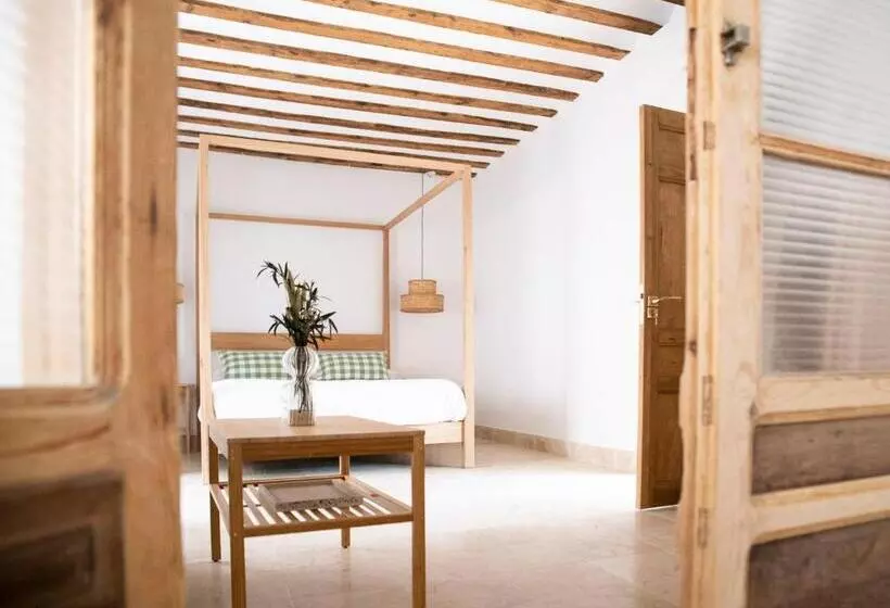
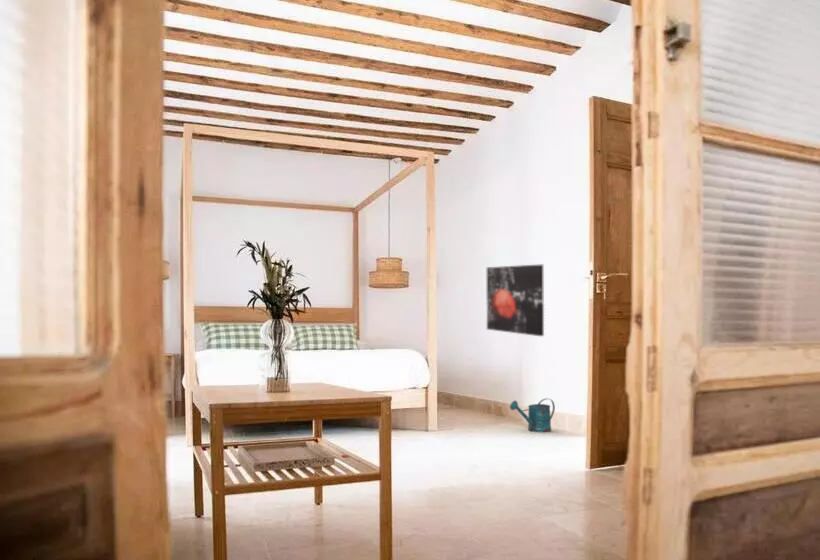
+ watering can (533, 414)
+ wall art (513, 299)
